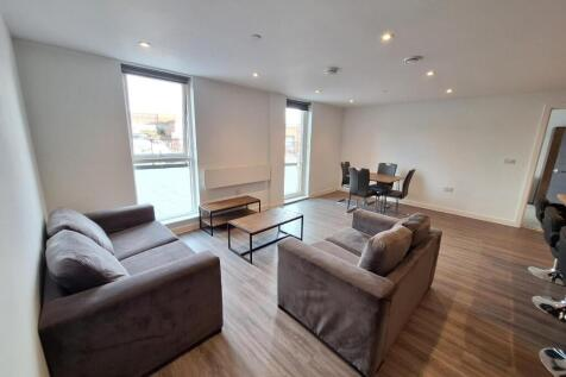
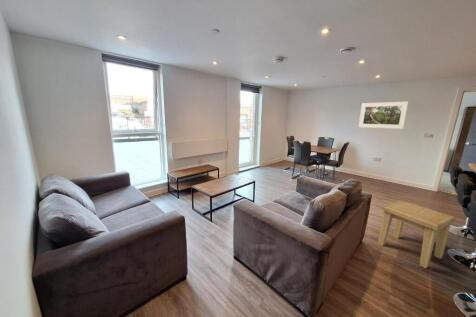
+ side table (414, 226)
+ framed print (381, 115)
